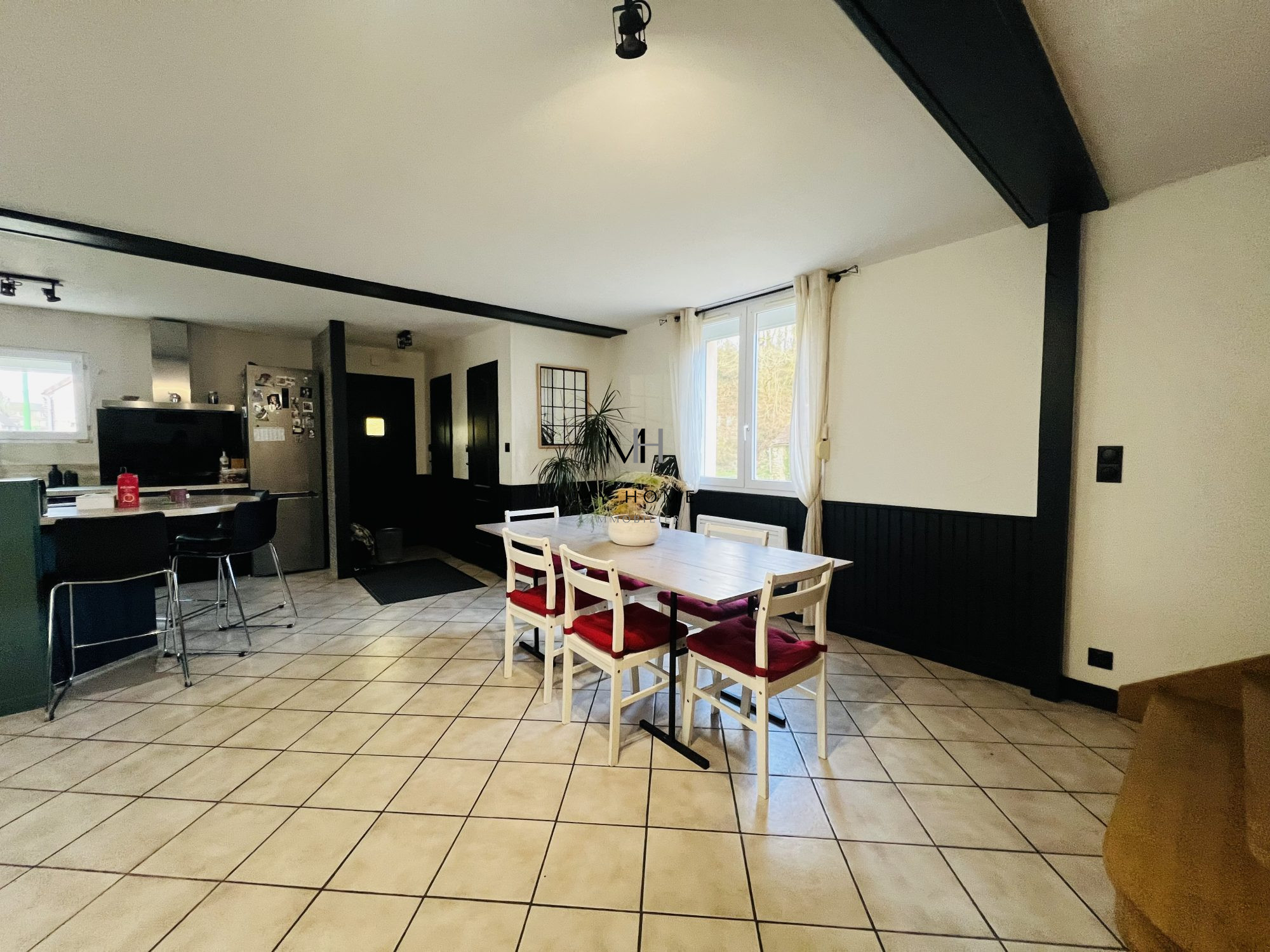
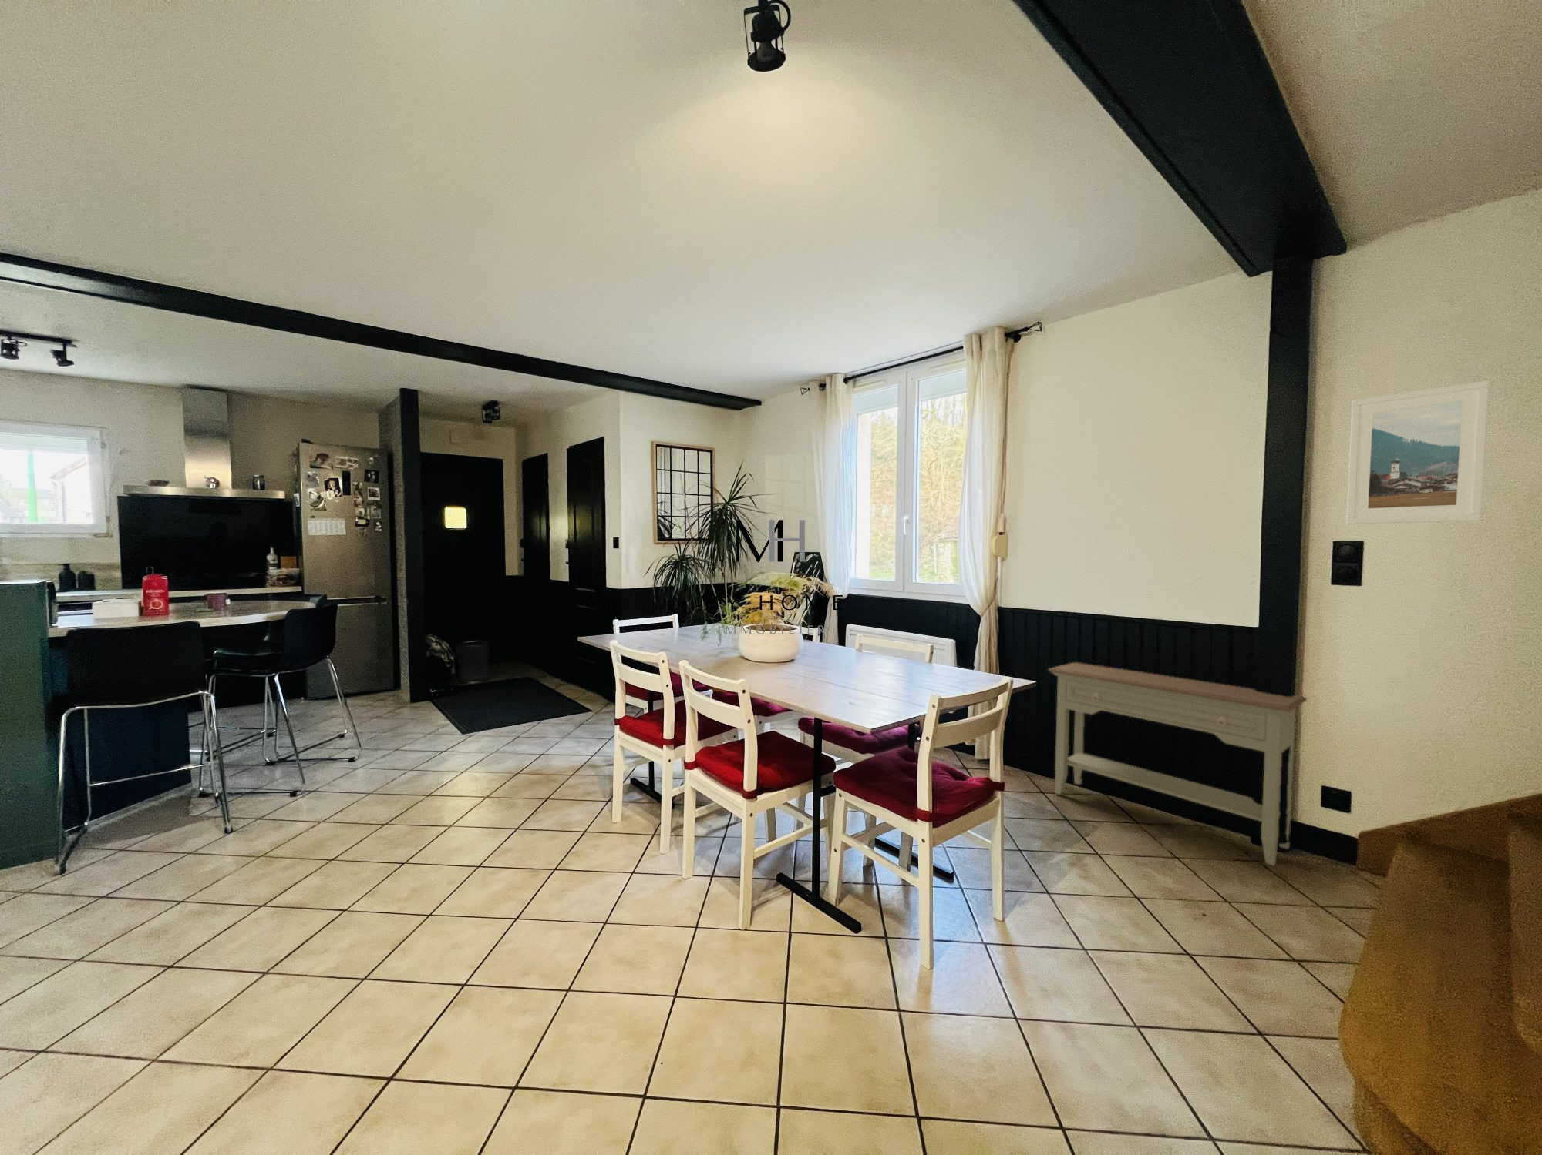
+ console table (1156, 773)
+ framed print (1412, 456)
